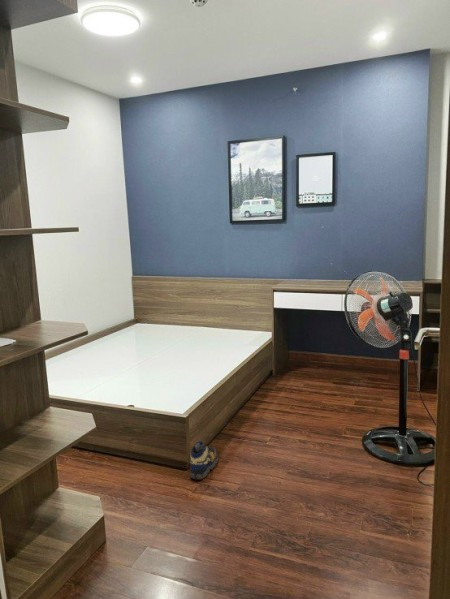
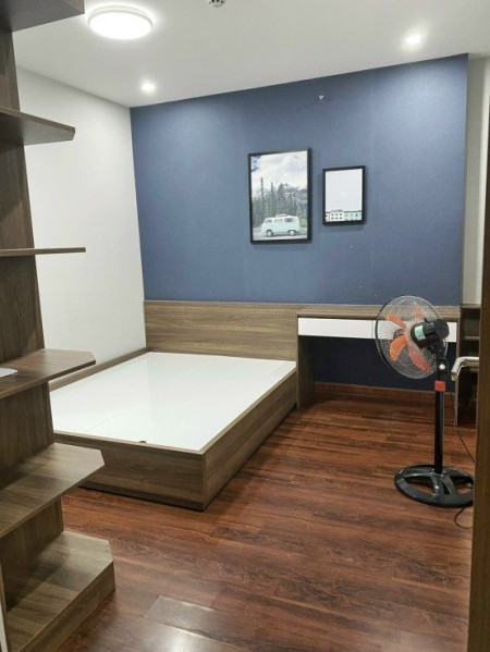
- shoe (203, 453)
